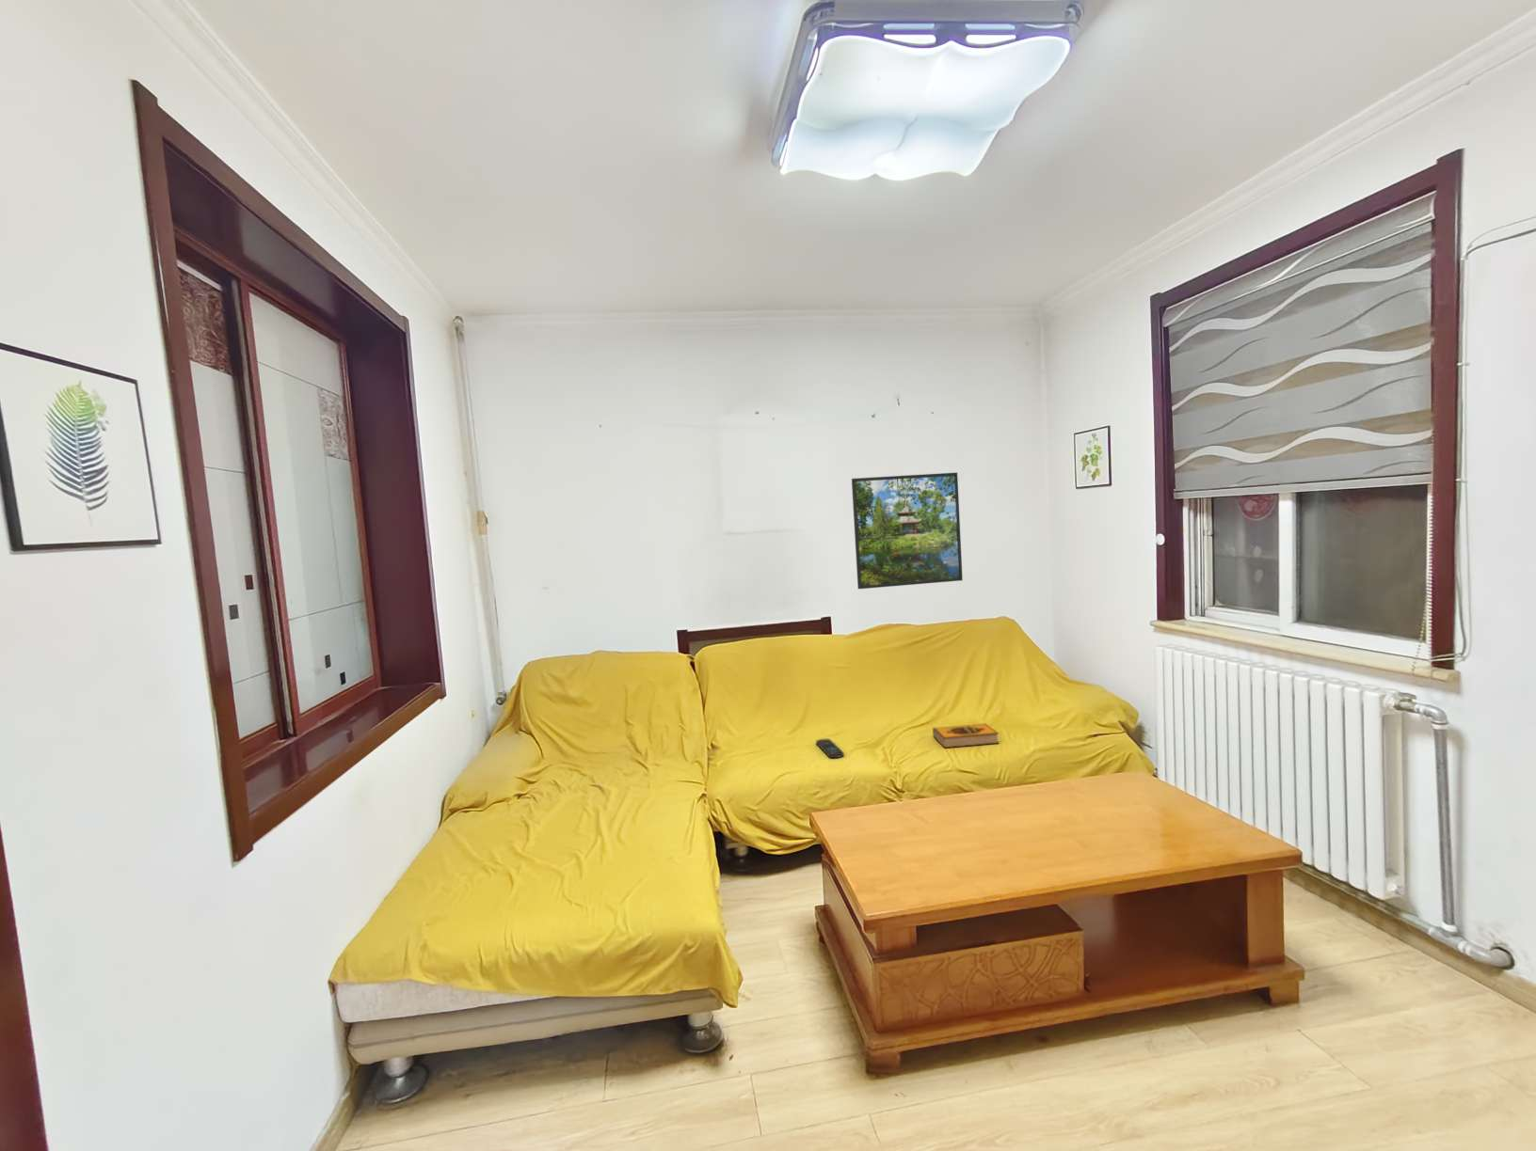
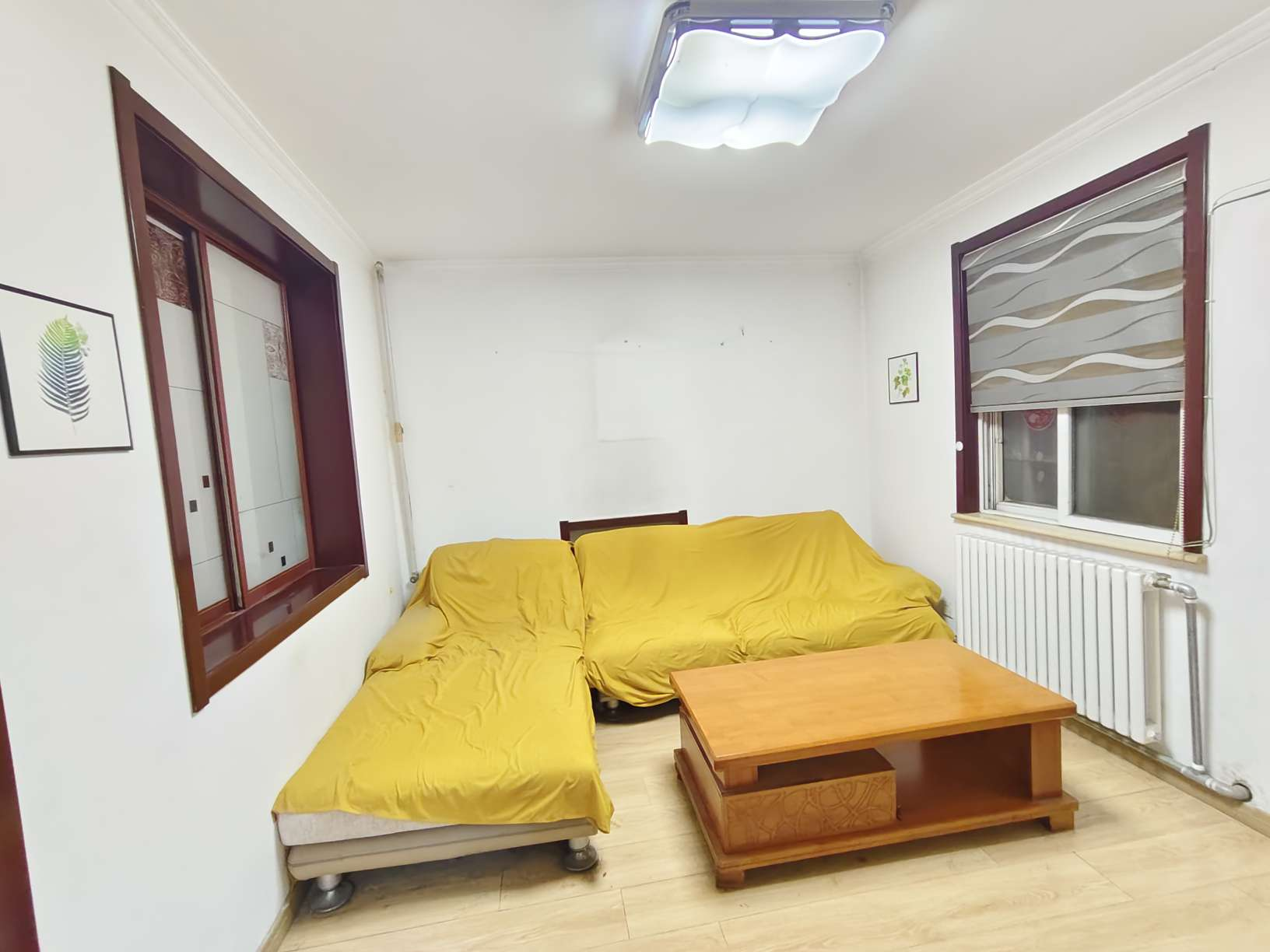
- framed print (907, 531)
- remote control (830, 747)
- hardback book (965, 734)
